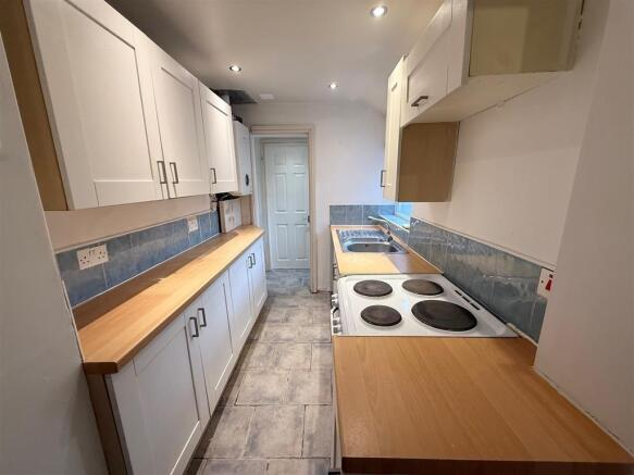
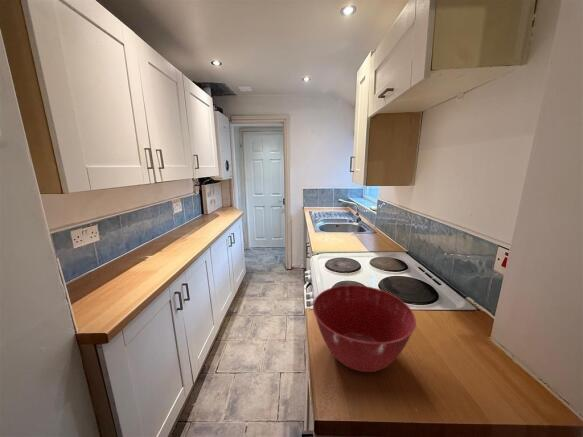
+ mixing bowl (359, 330)
